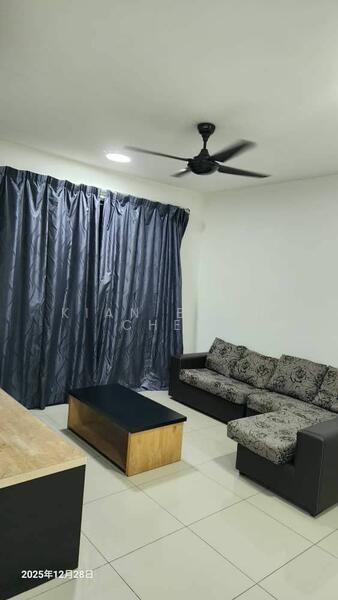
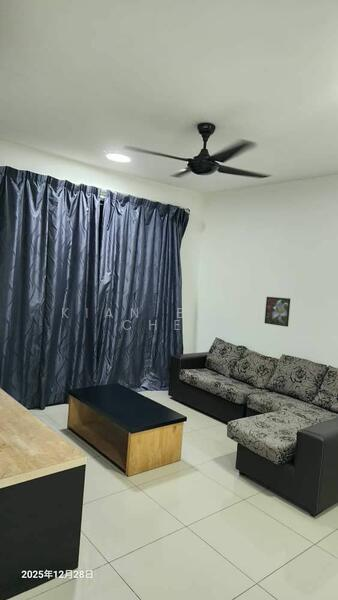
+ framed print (277, 311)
